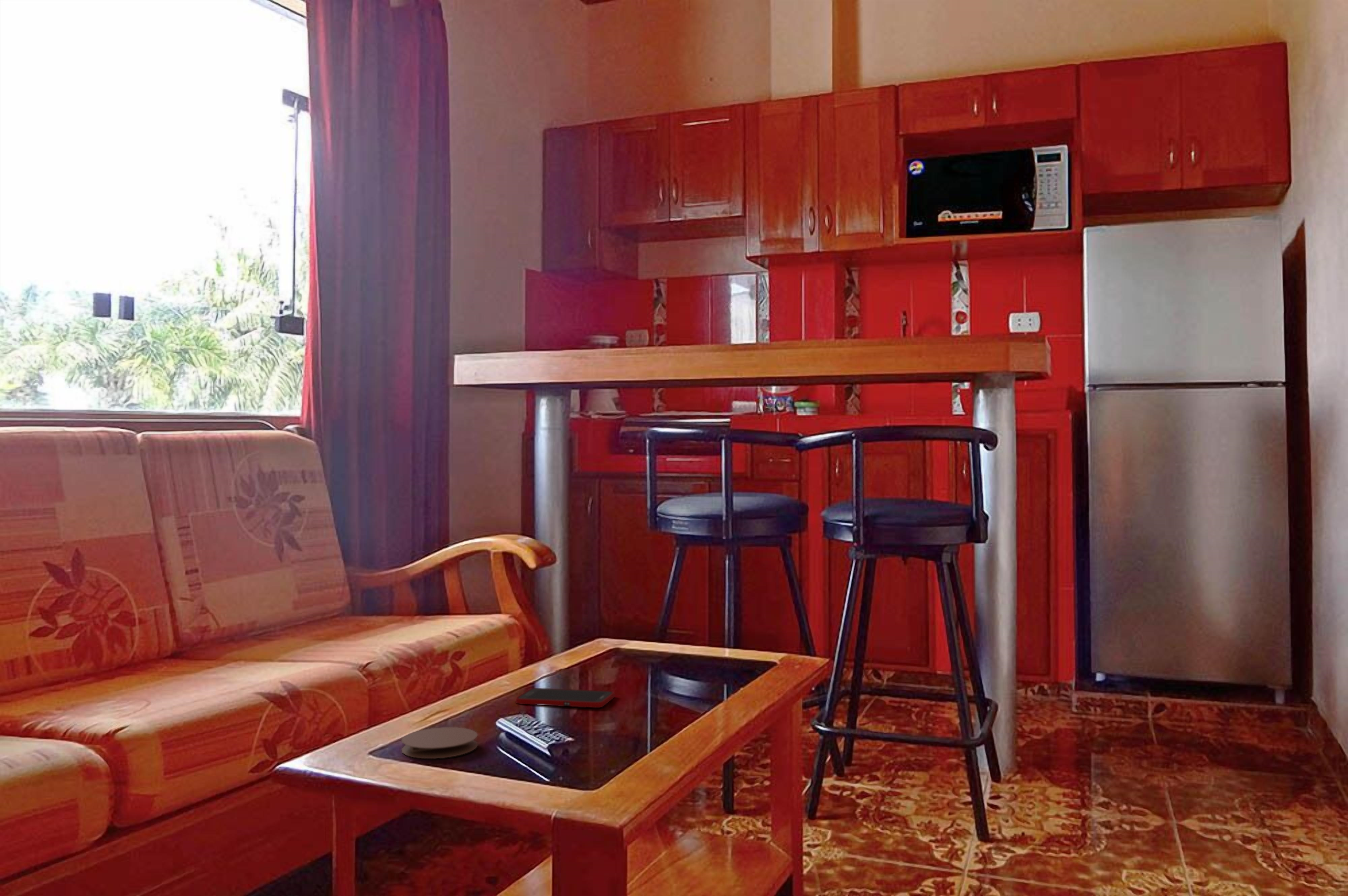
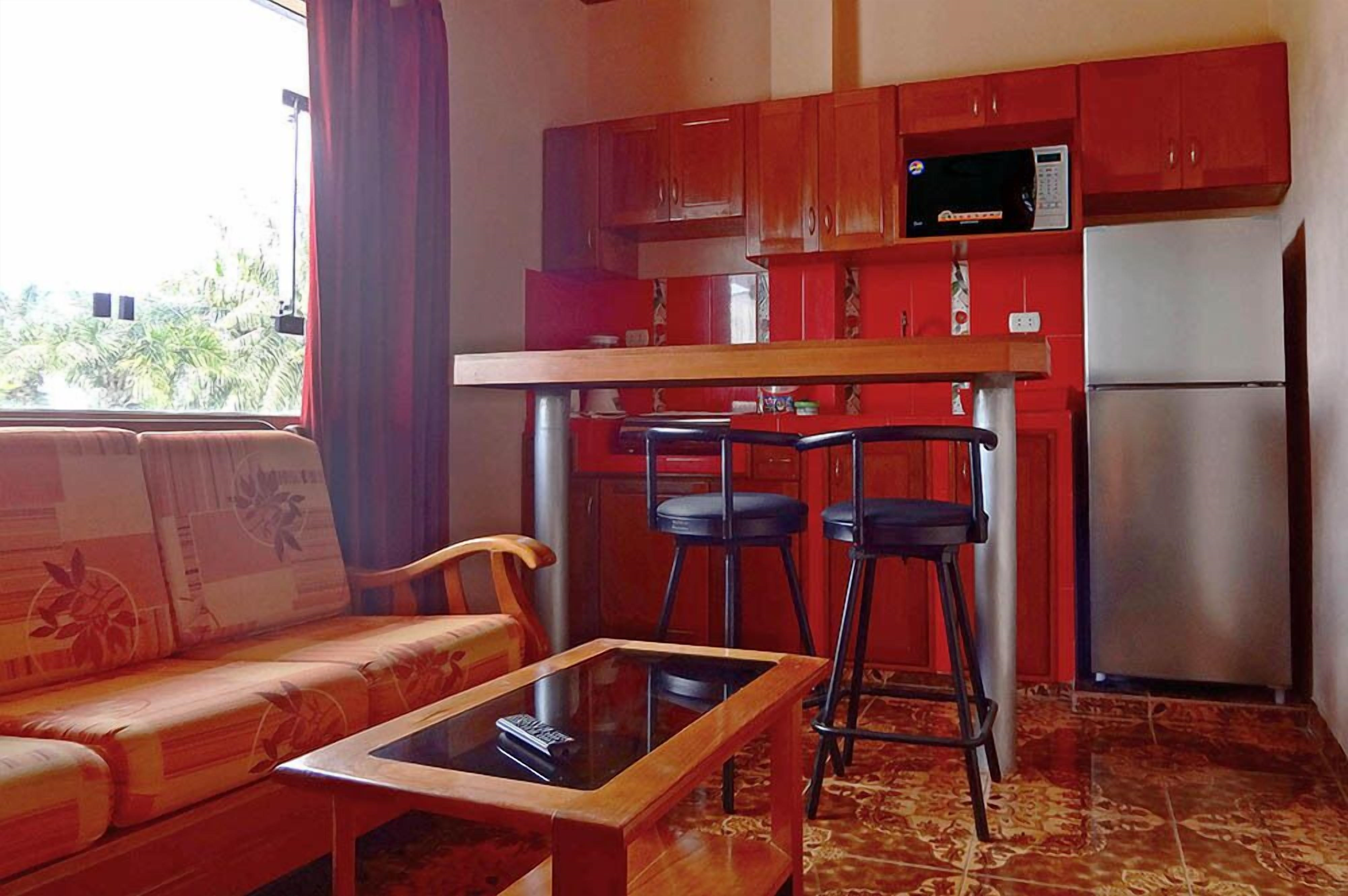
- cell phone (565, 698)
- coaster (440, 742)
